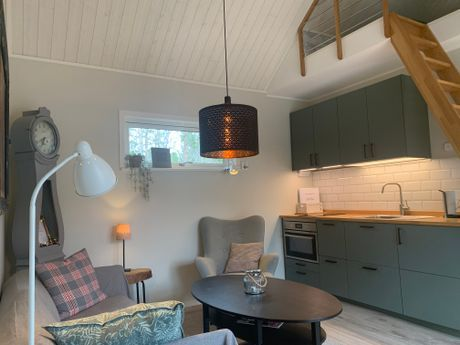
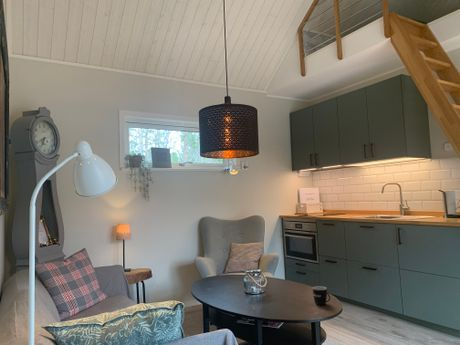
+ mug (322, 296)
